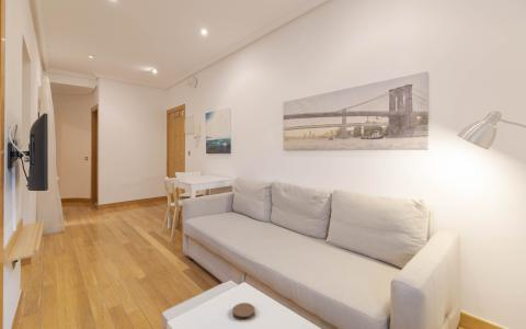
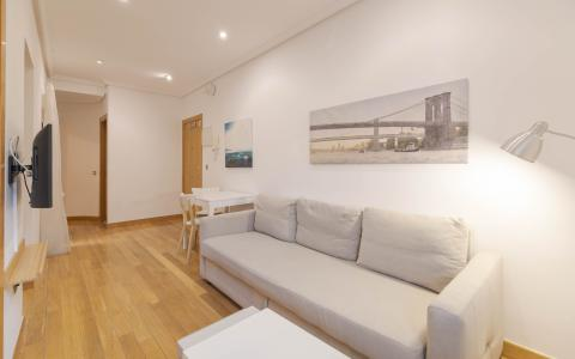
- coaster (243, 310)
